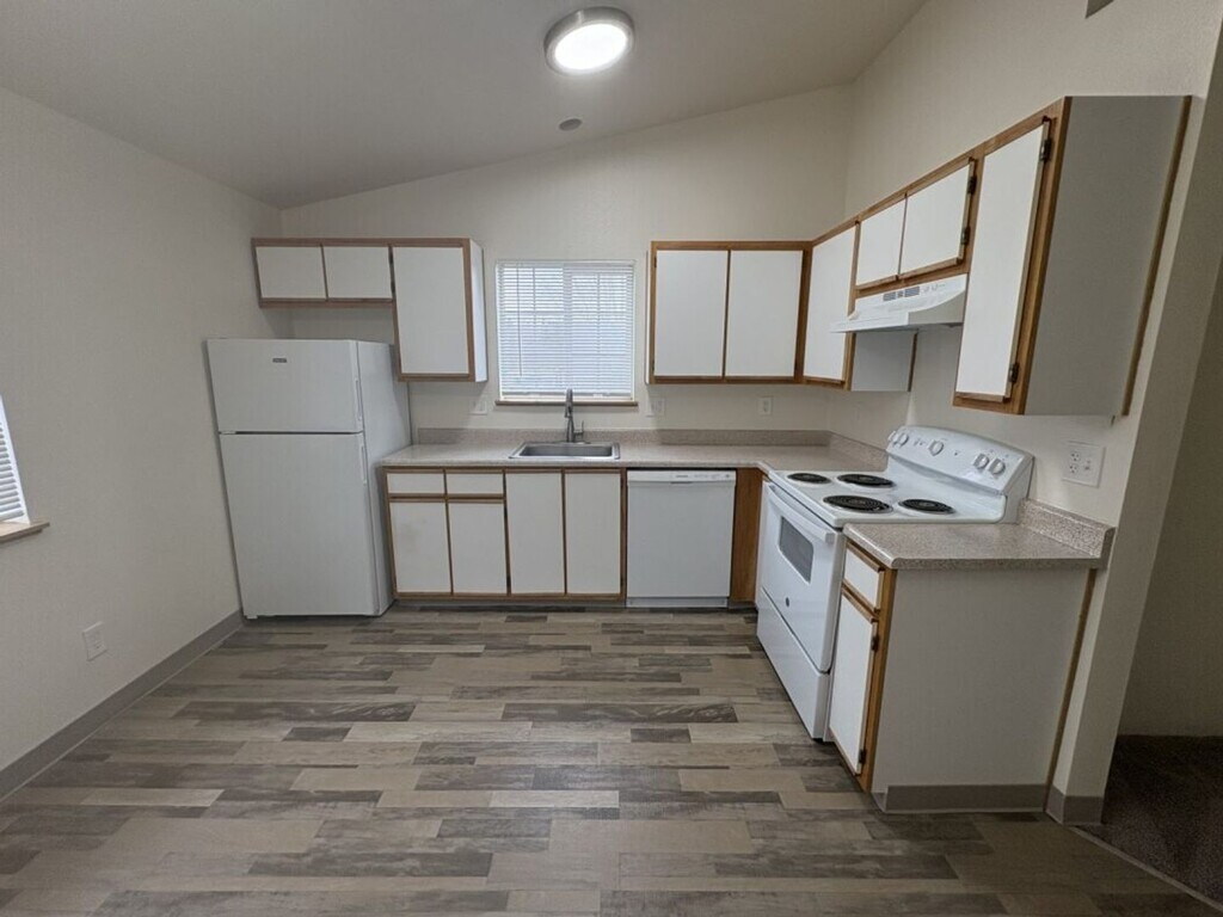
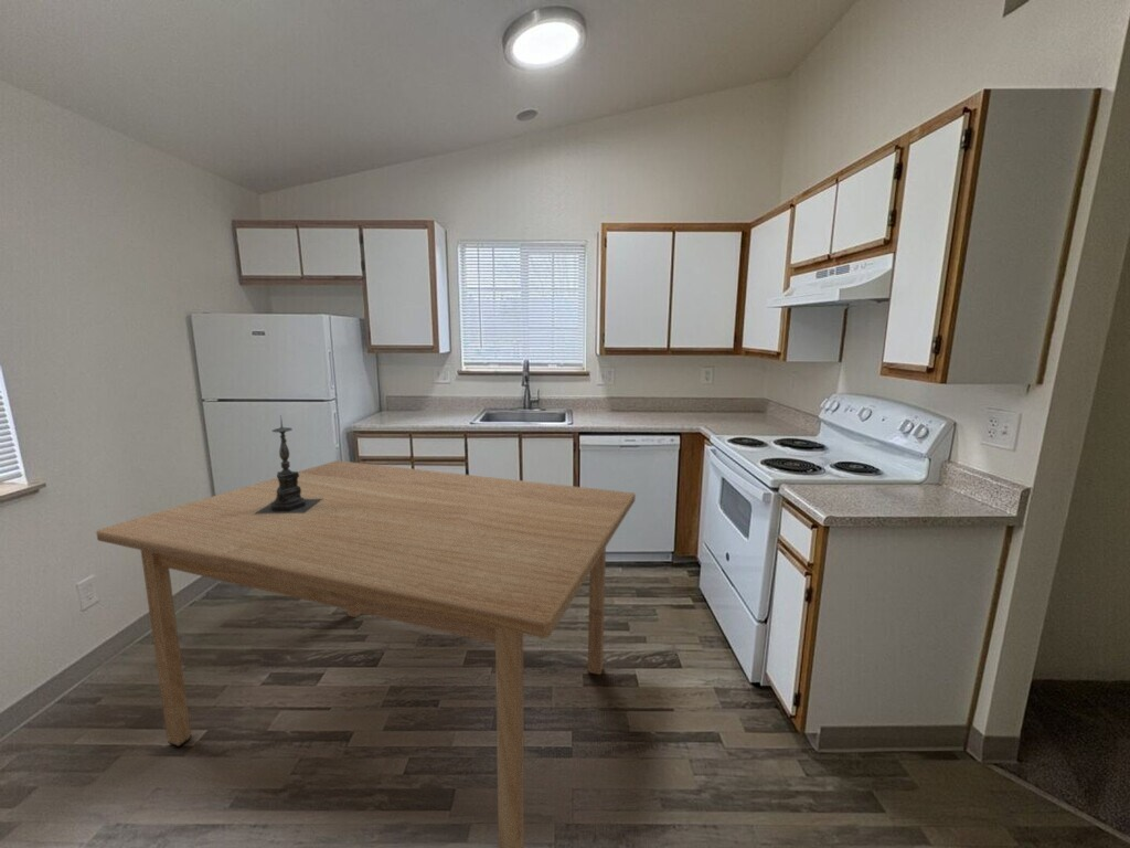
+ table (404, 610)
+ candle holder (286, 460)
